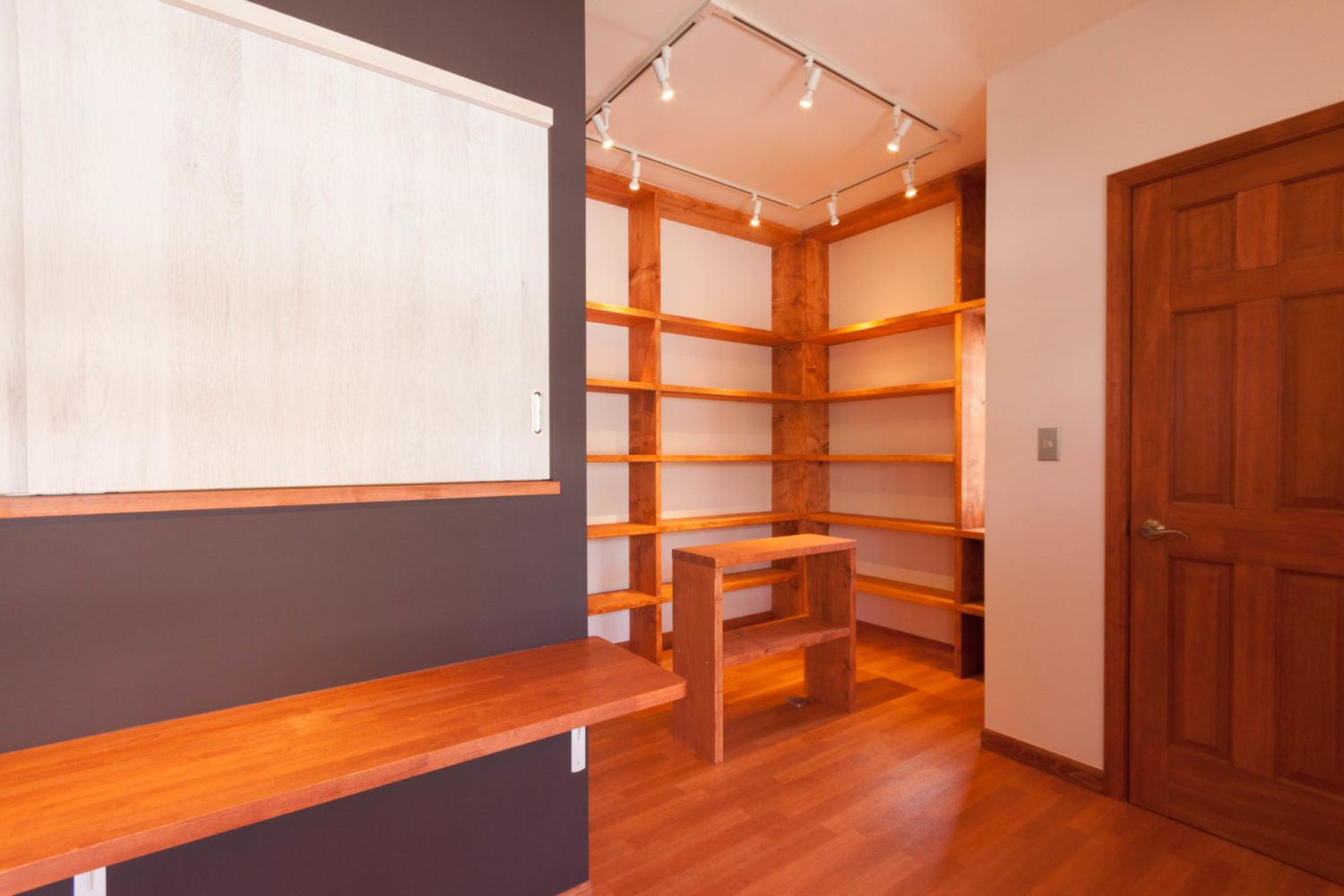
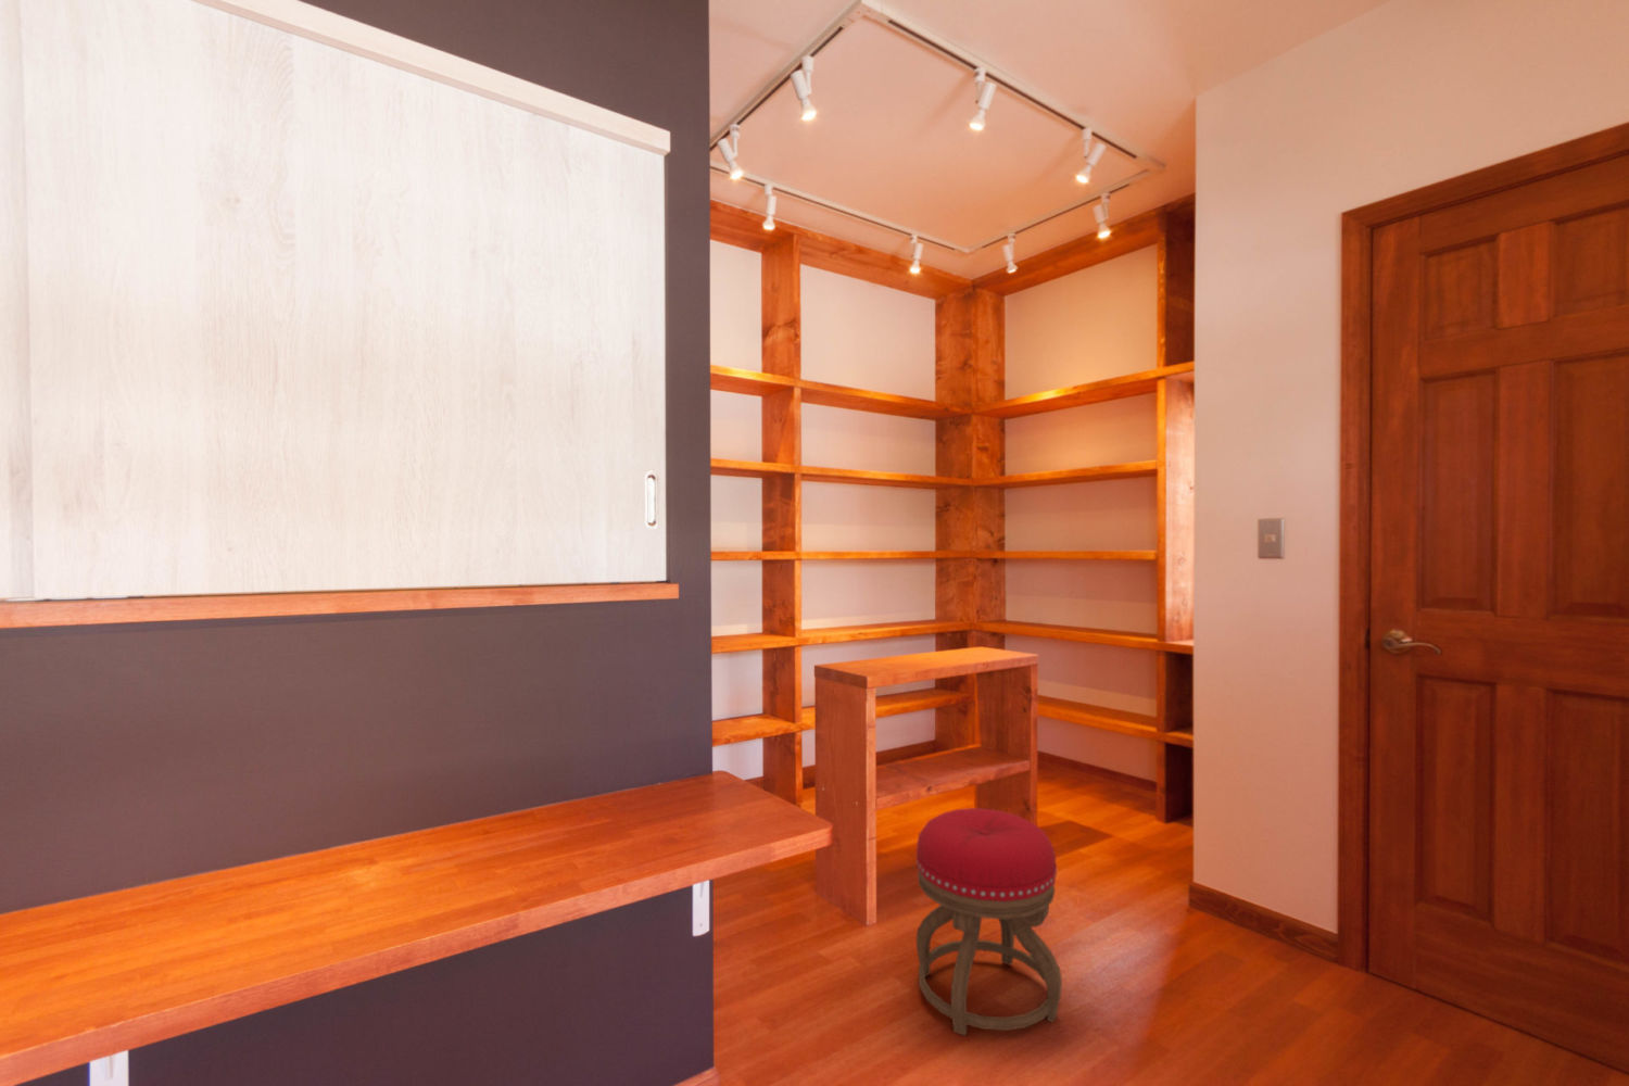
+ stool (985, 910)
